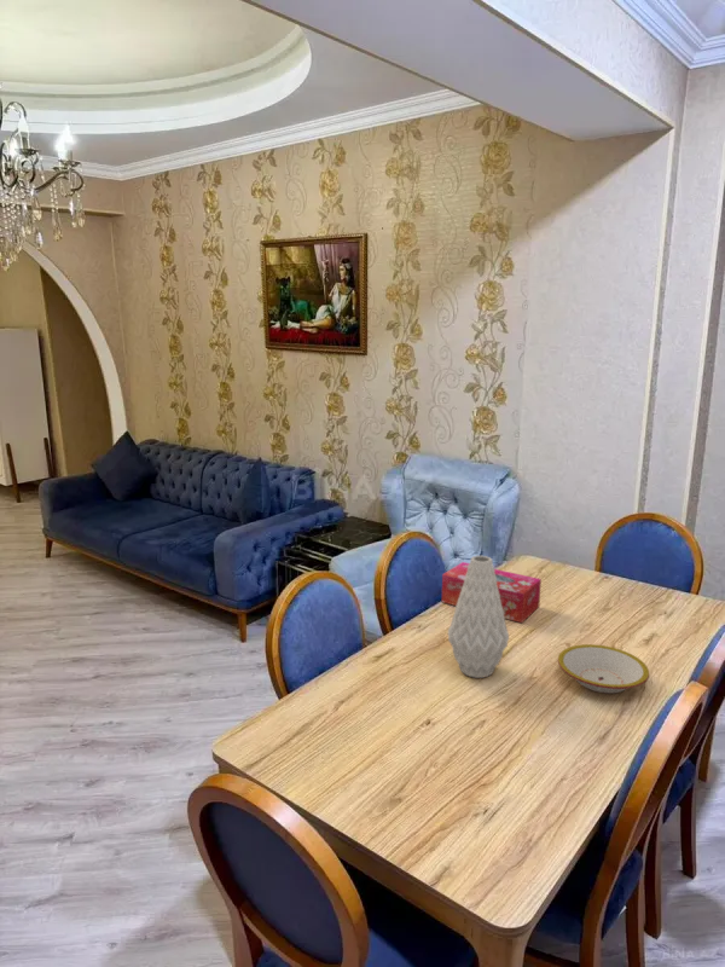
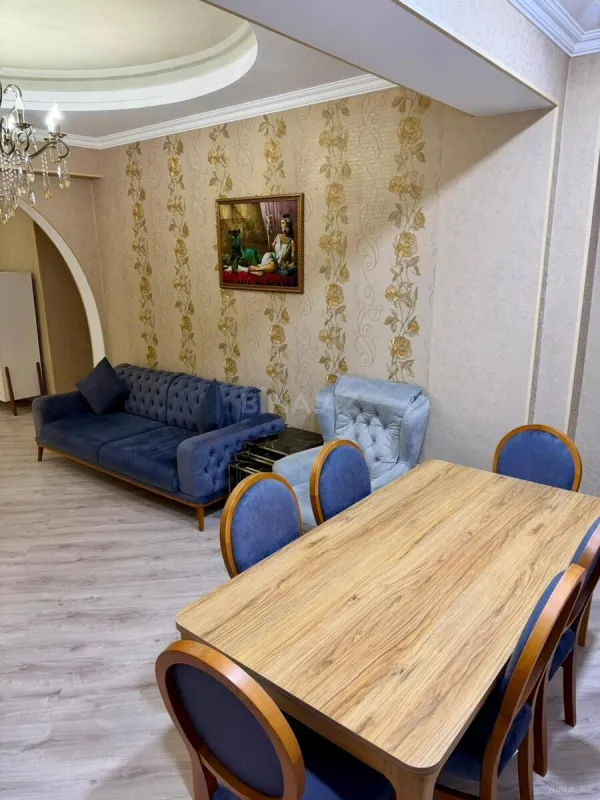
- bowl (602, 672)
- tissue box (498, 590)
- vase (478, 615)
